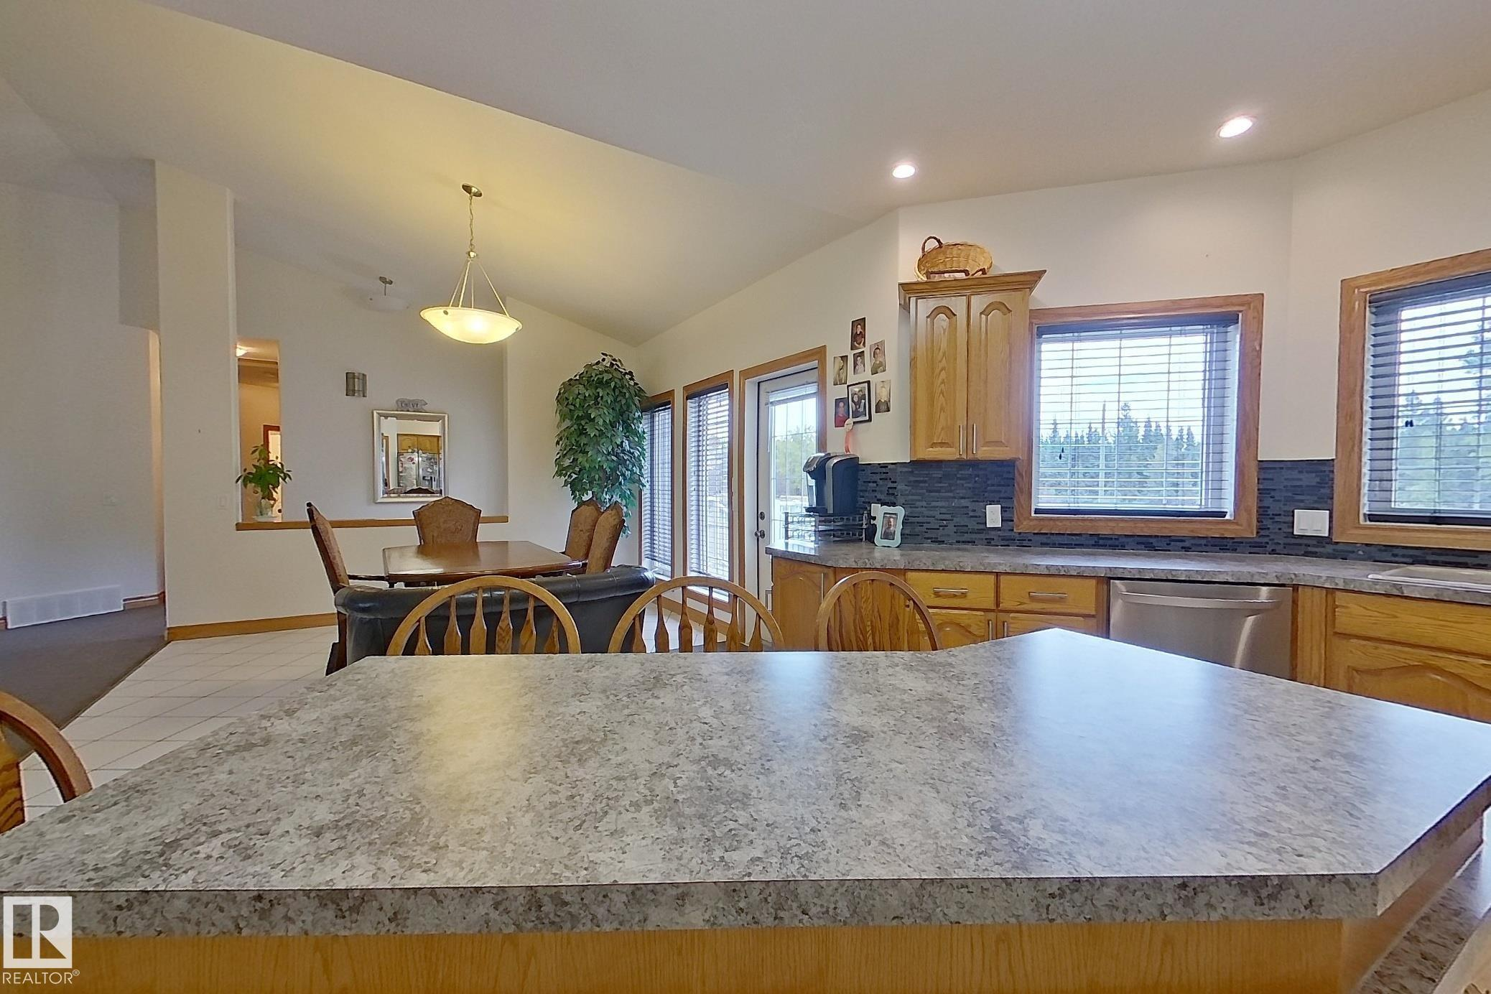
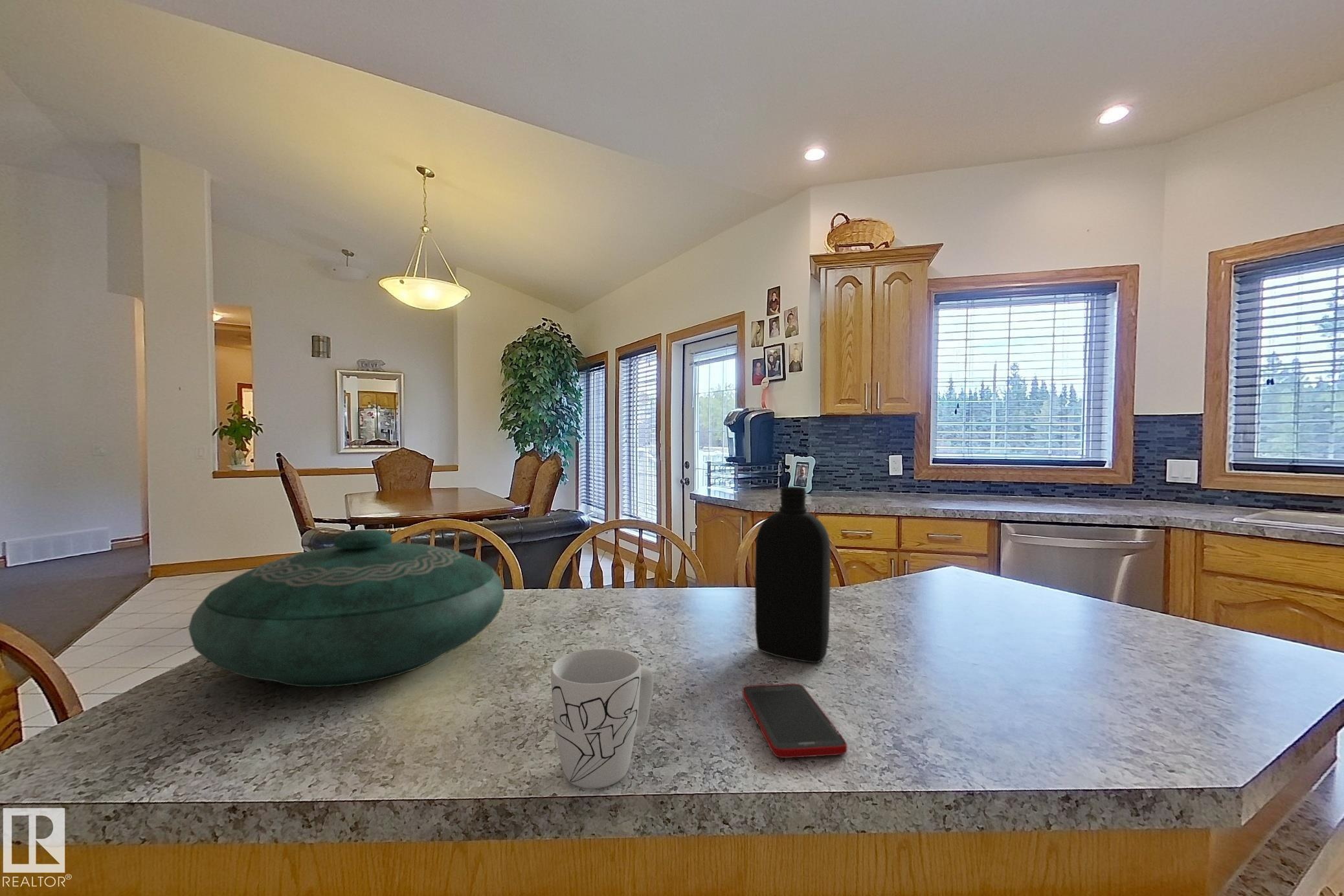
+ mug (608, 711)
+ cell phone (789, 717)
+ decorative bowl (363, 592)
+ bottle (792, 570)
